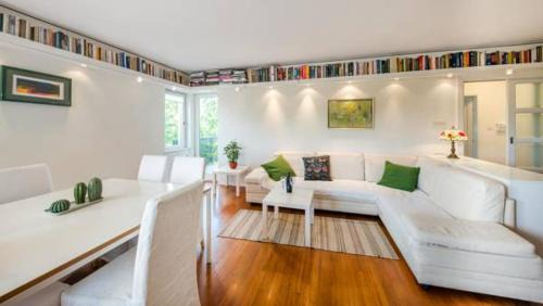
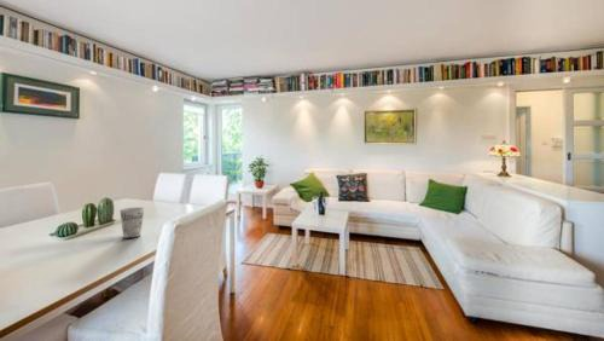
+ cup (132, 222)
